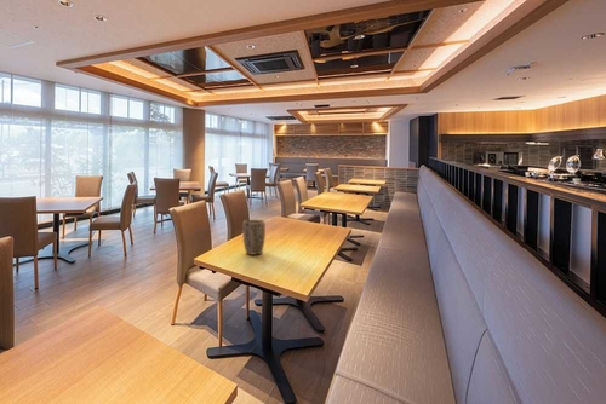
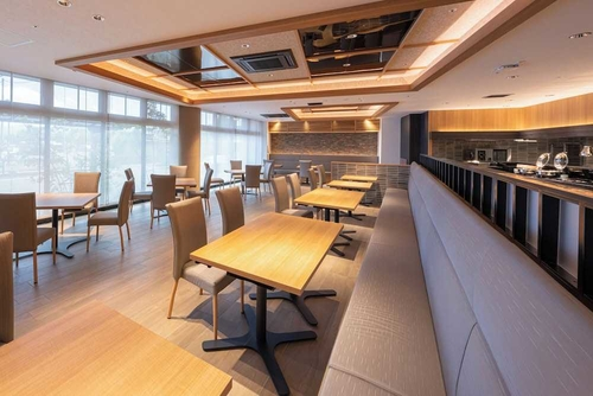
- plant pot (253, 236)
